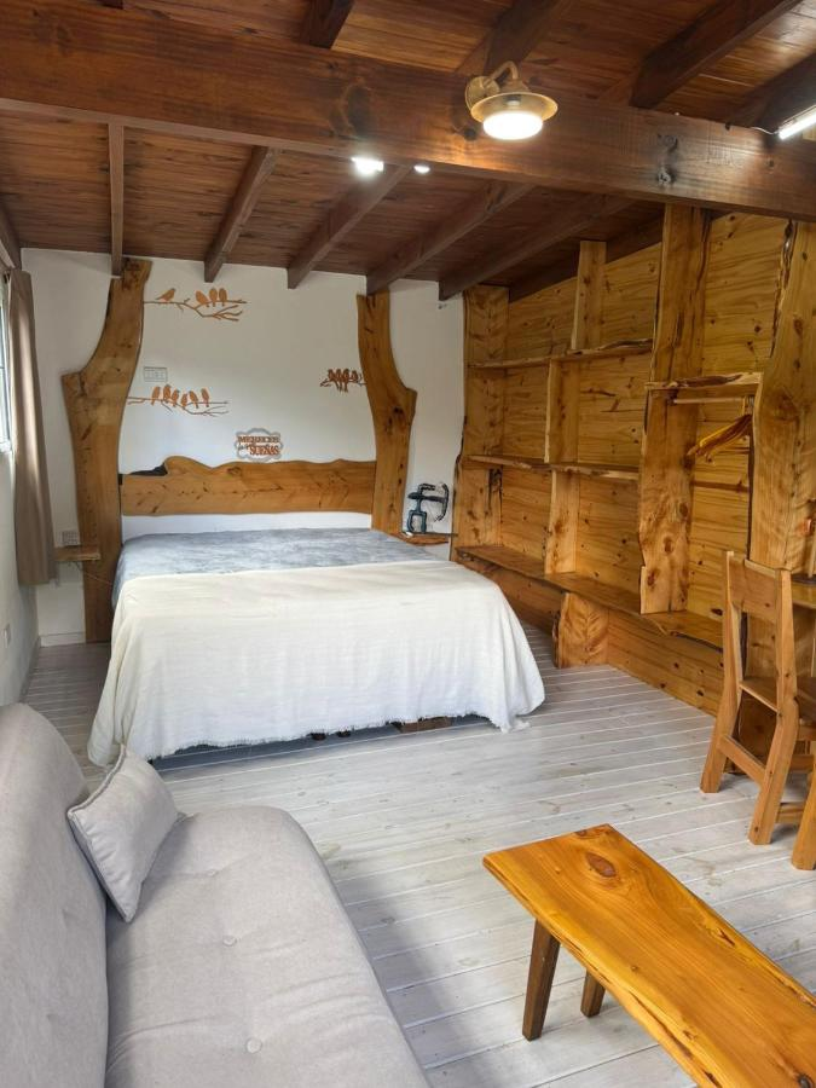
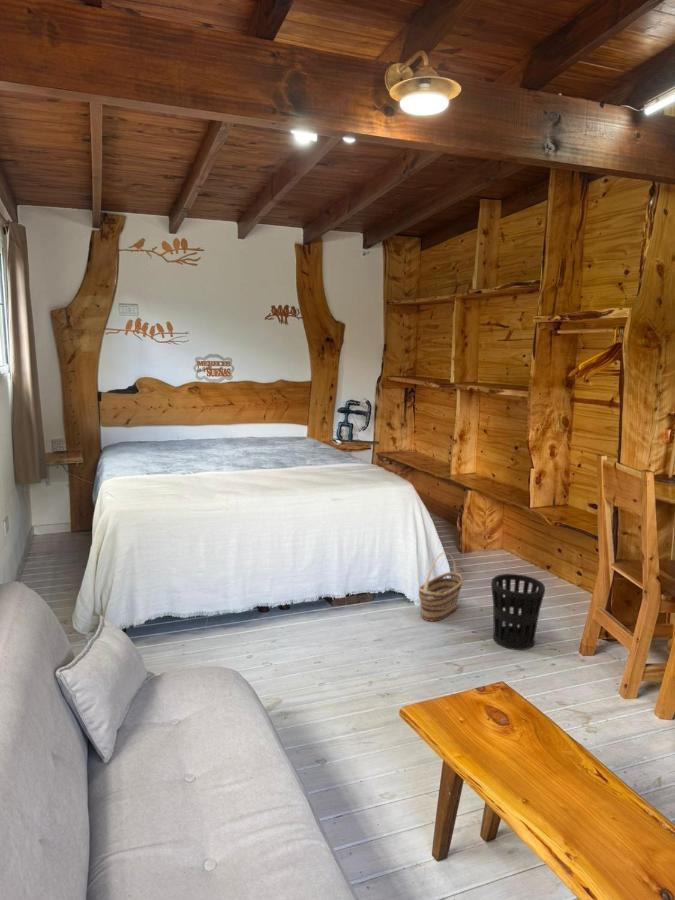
+ wastebasket (515, 612)
+ basket (441, 582)
